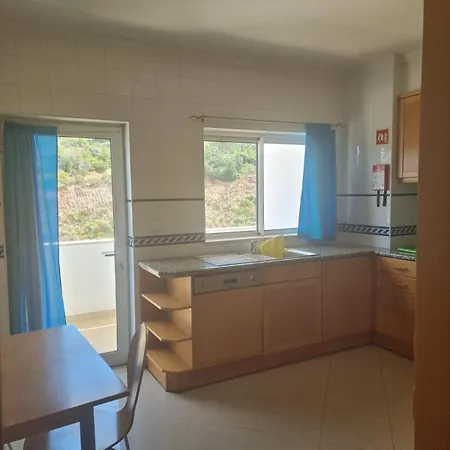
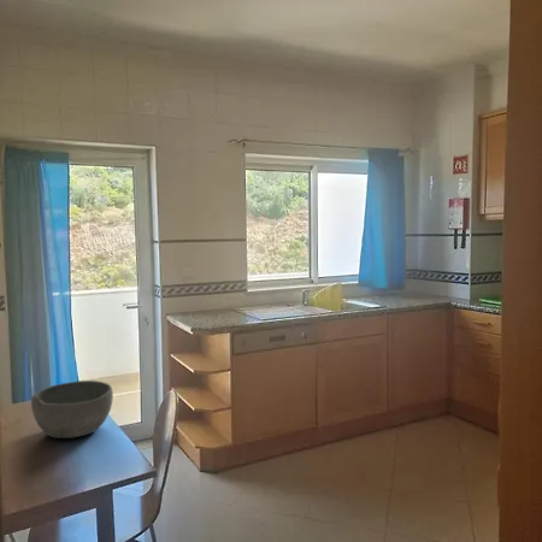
+ bowl (72, 410)
